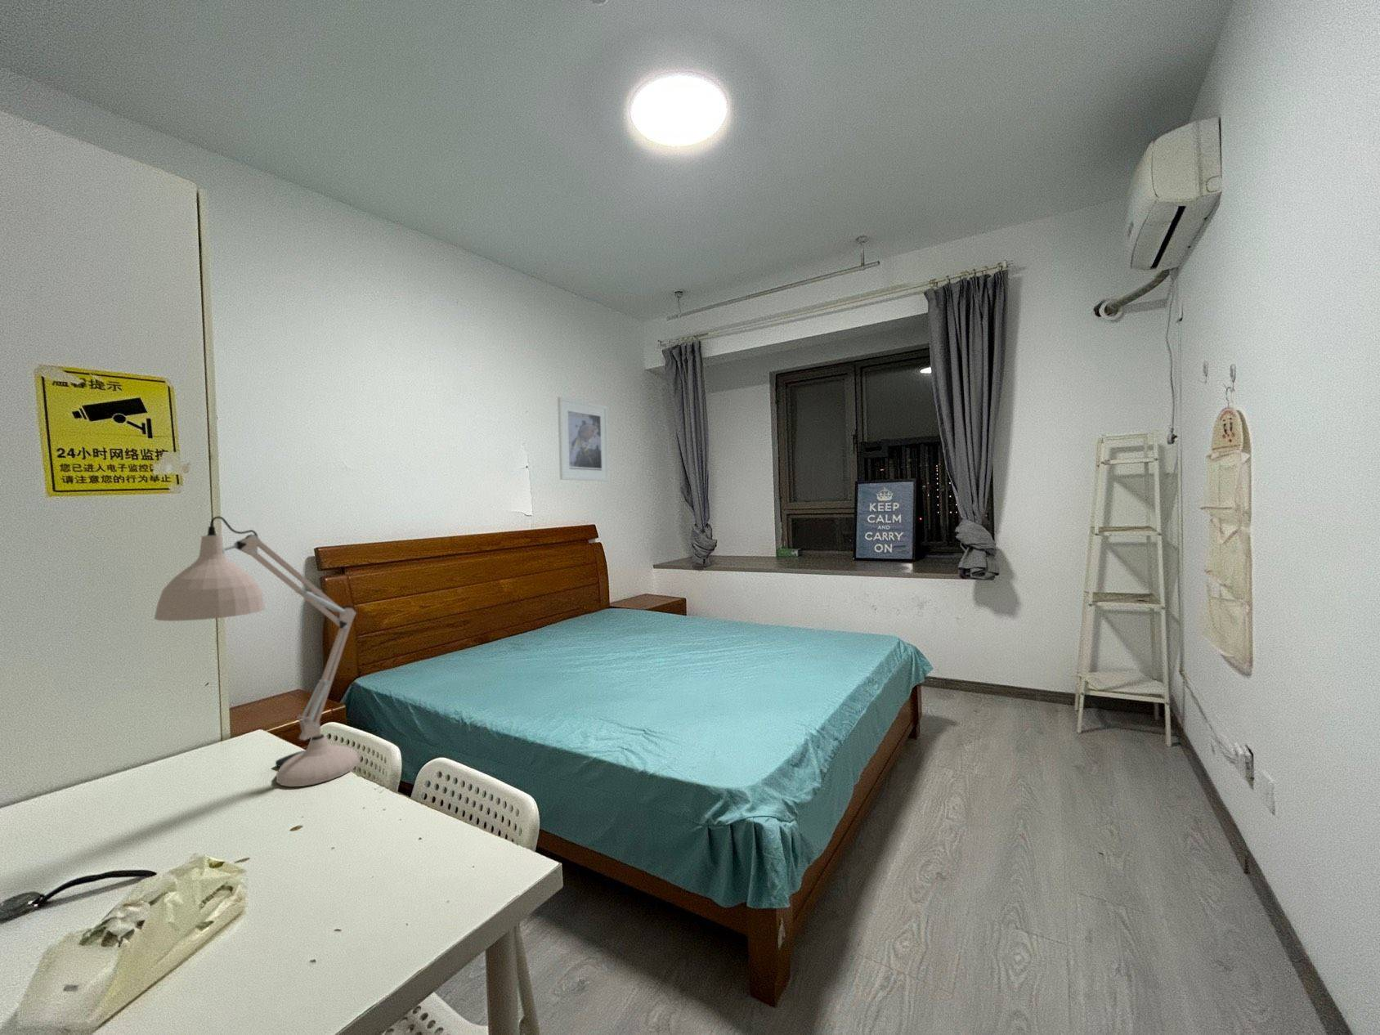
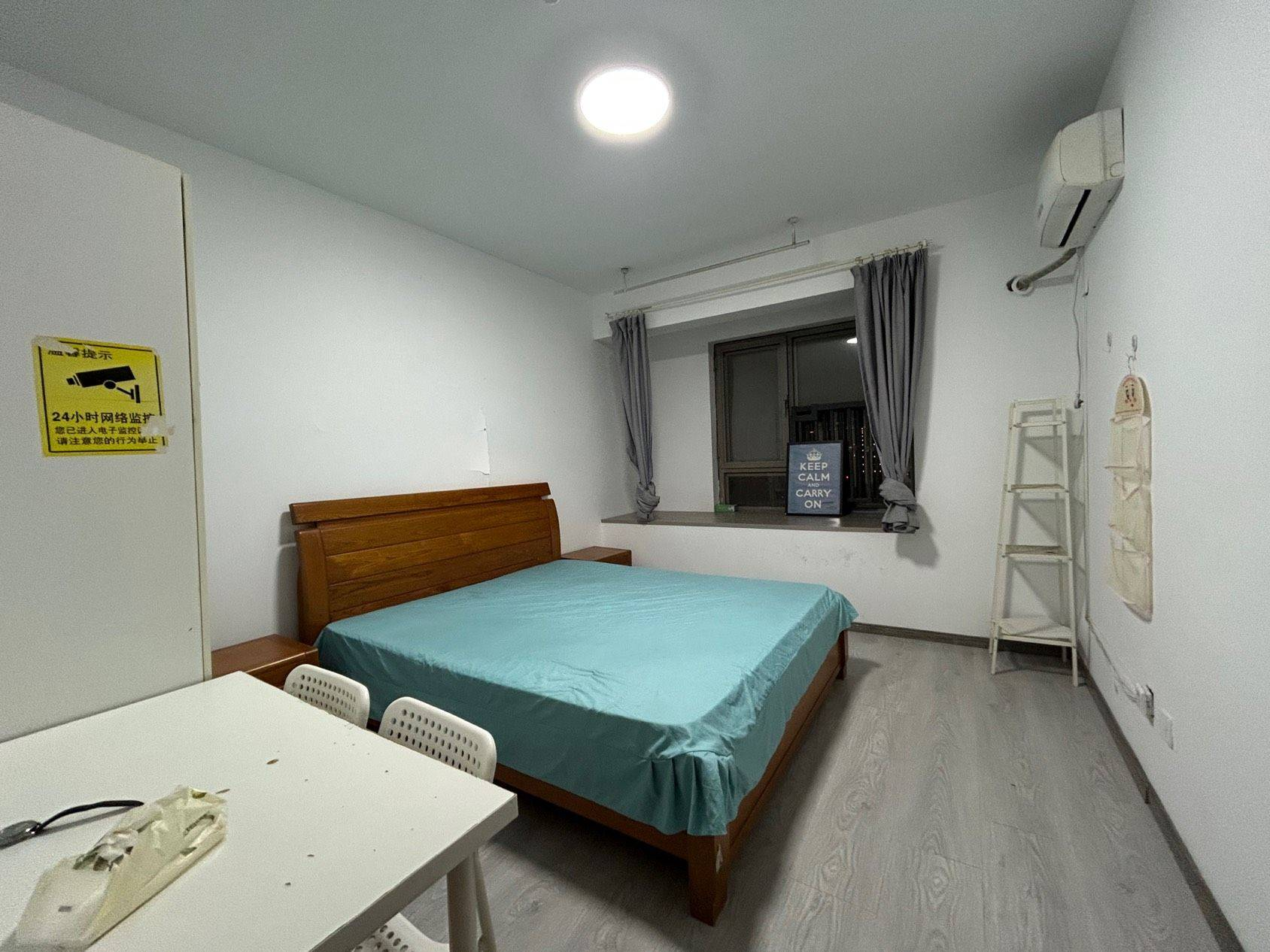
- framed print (585, 440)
- desk lamp (258, 611)
